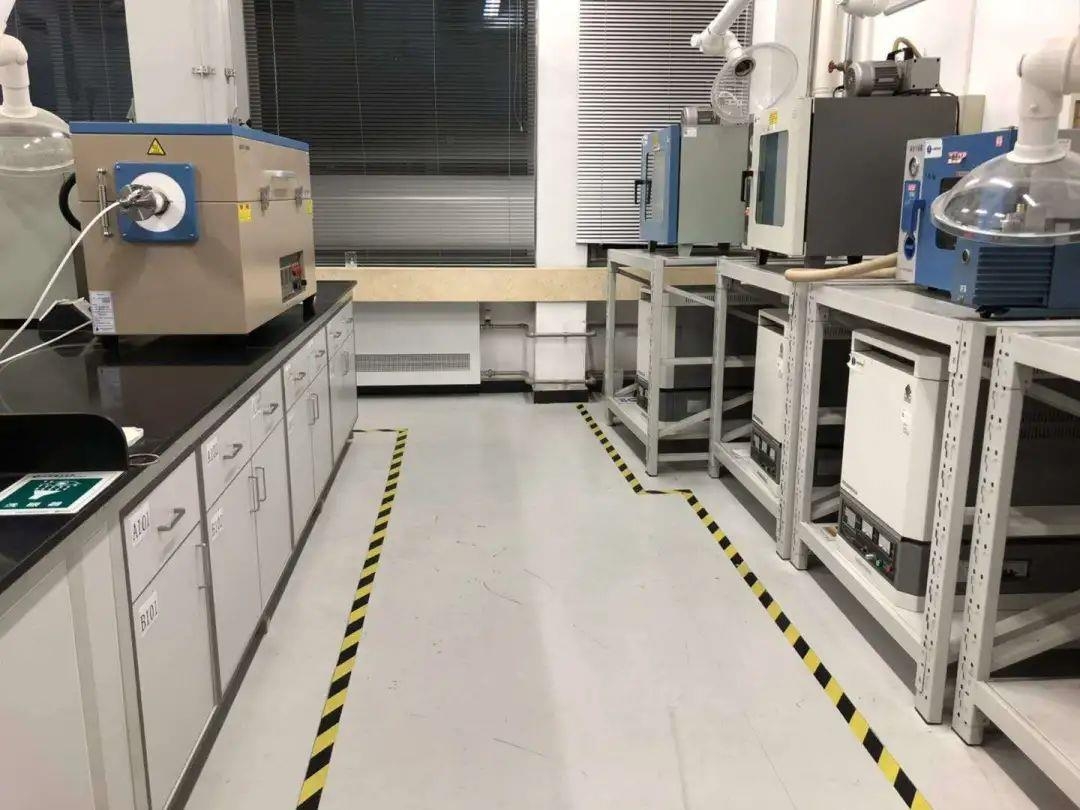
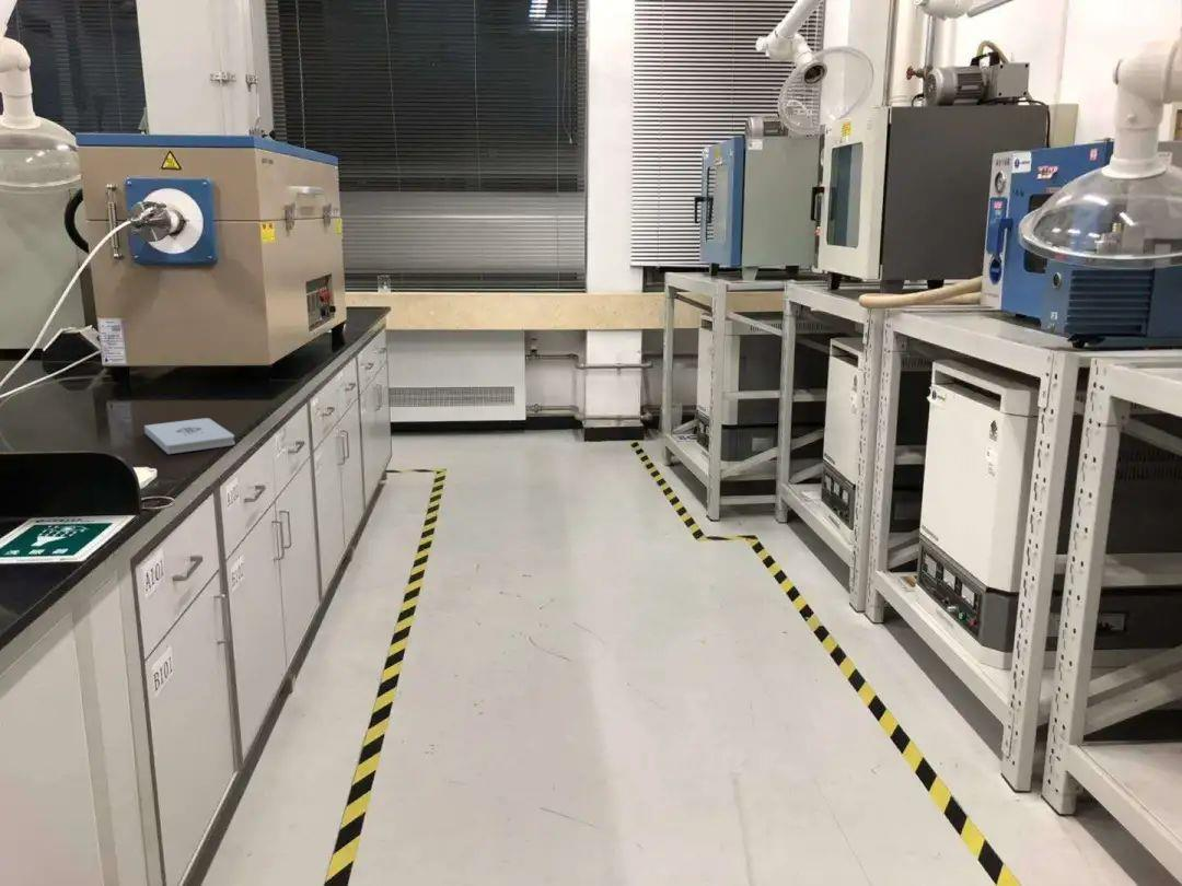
+ notepad (189, 434)
